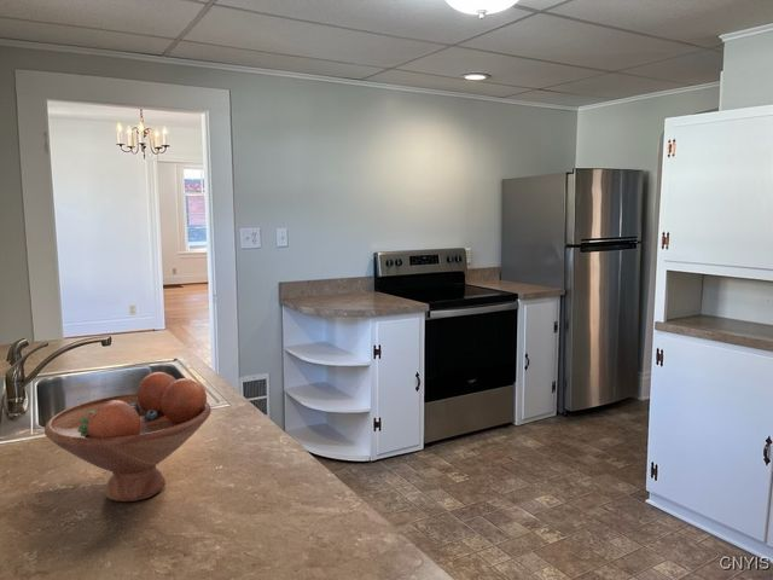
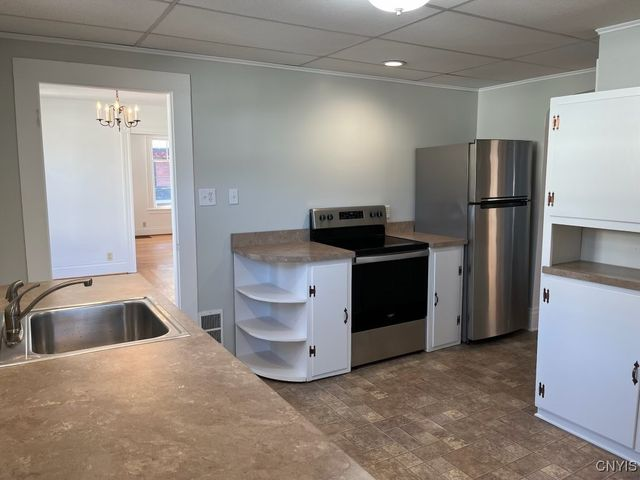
- fruit bowl (133, 436)
